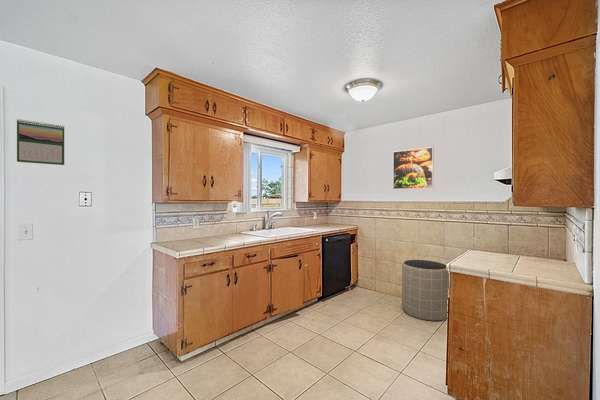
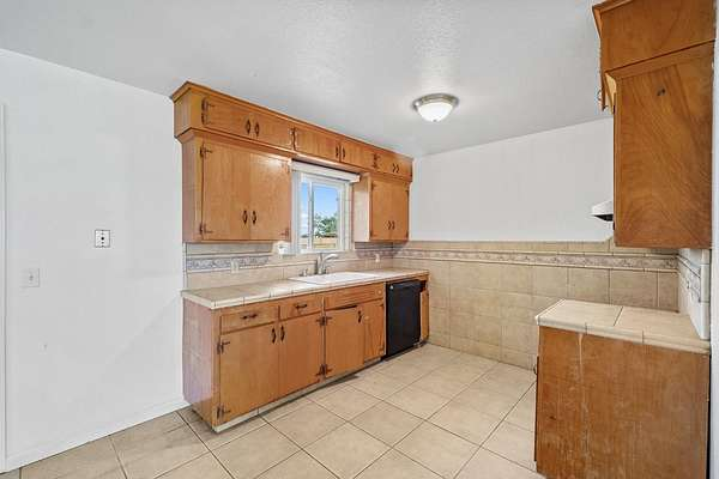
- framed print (412, 169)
- calendar (41, 142)
- trash can (424, 288)
